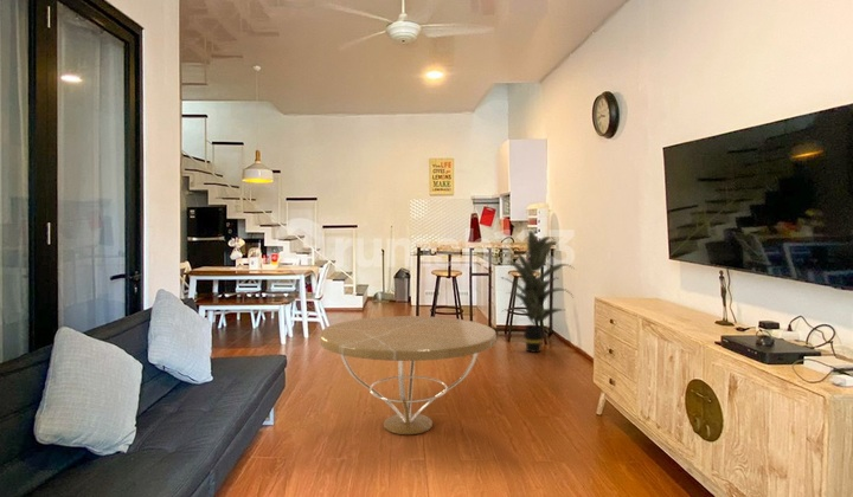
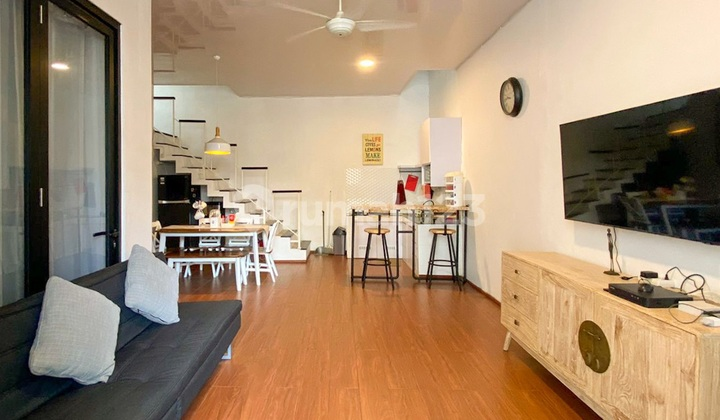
- coffee table (408, 376)
- indoor plant (535, 290)
